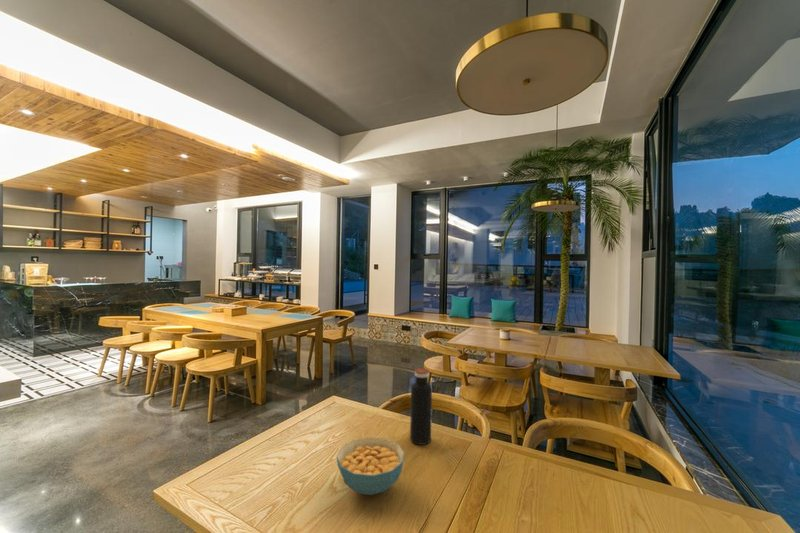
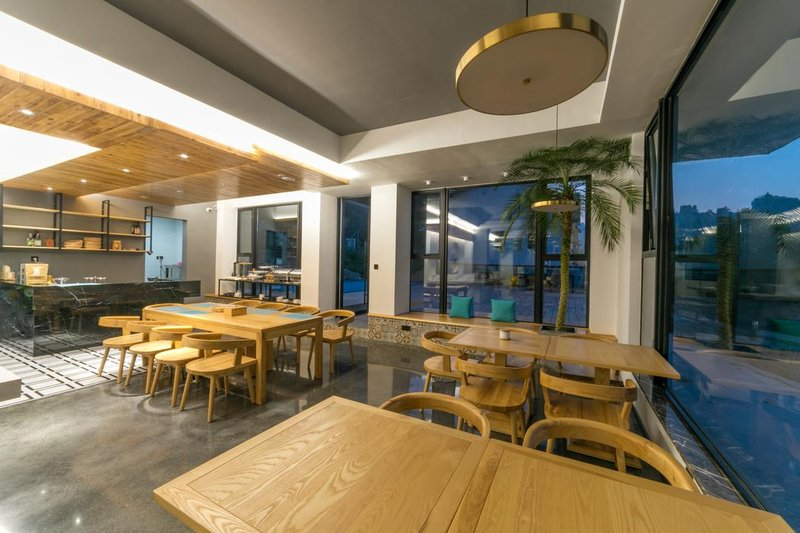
- cereal bowl (370, 470)
- water bottle (421, 404)
